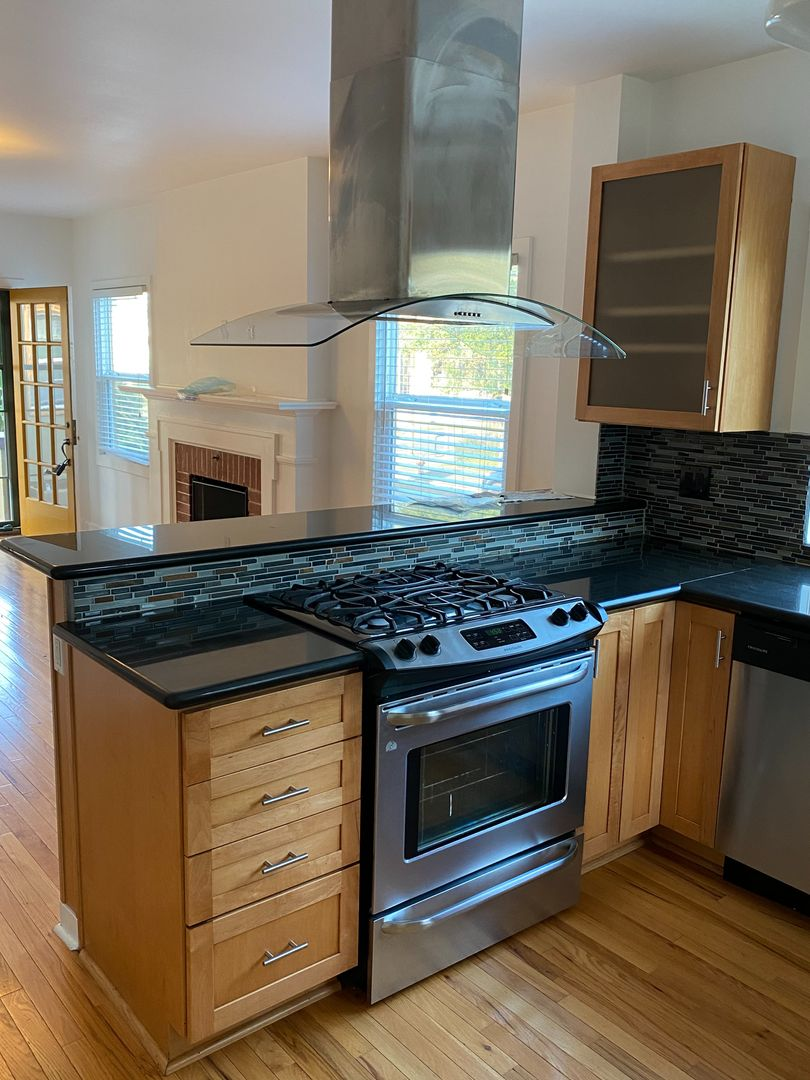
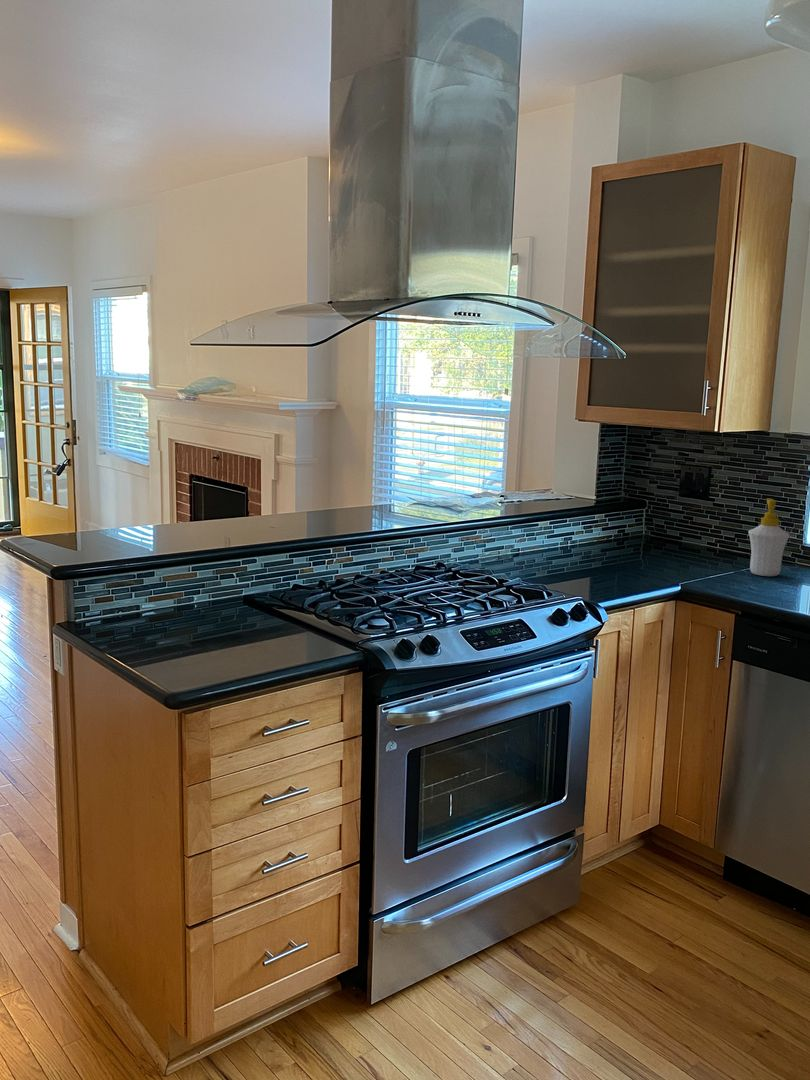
+ soap bottle (768, 537)
